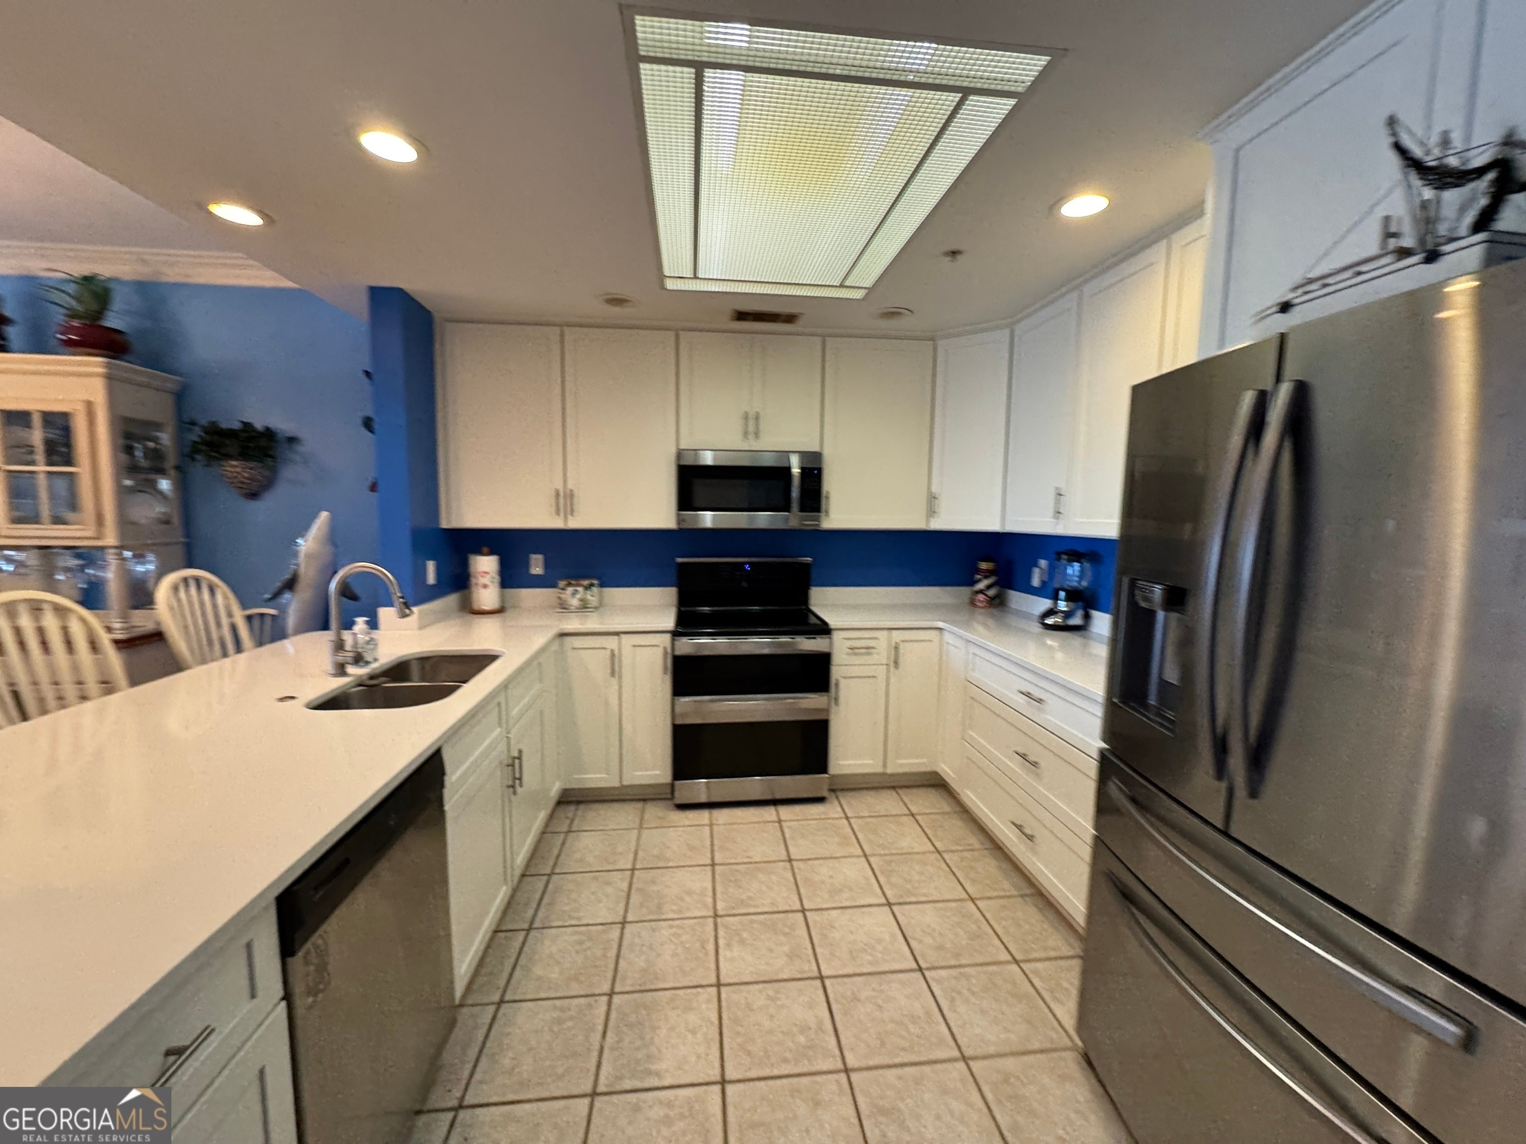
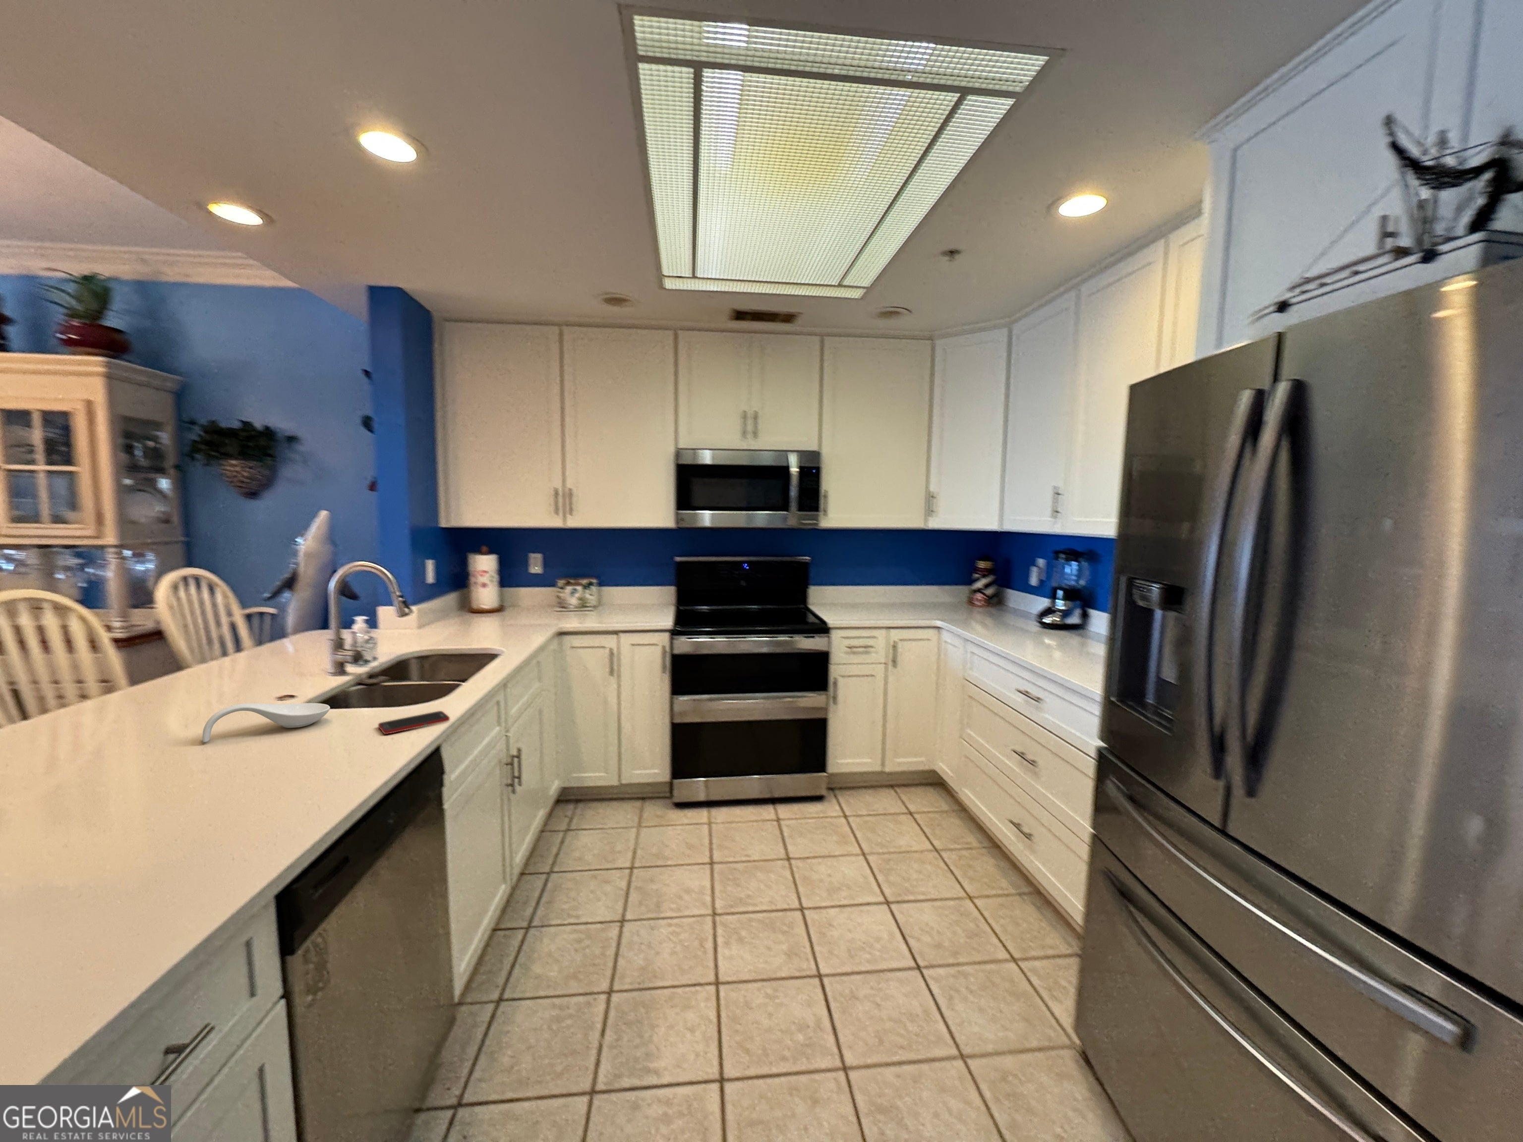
+ spoon rest (269, 715)
+ cell phone (415, 722)
